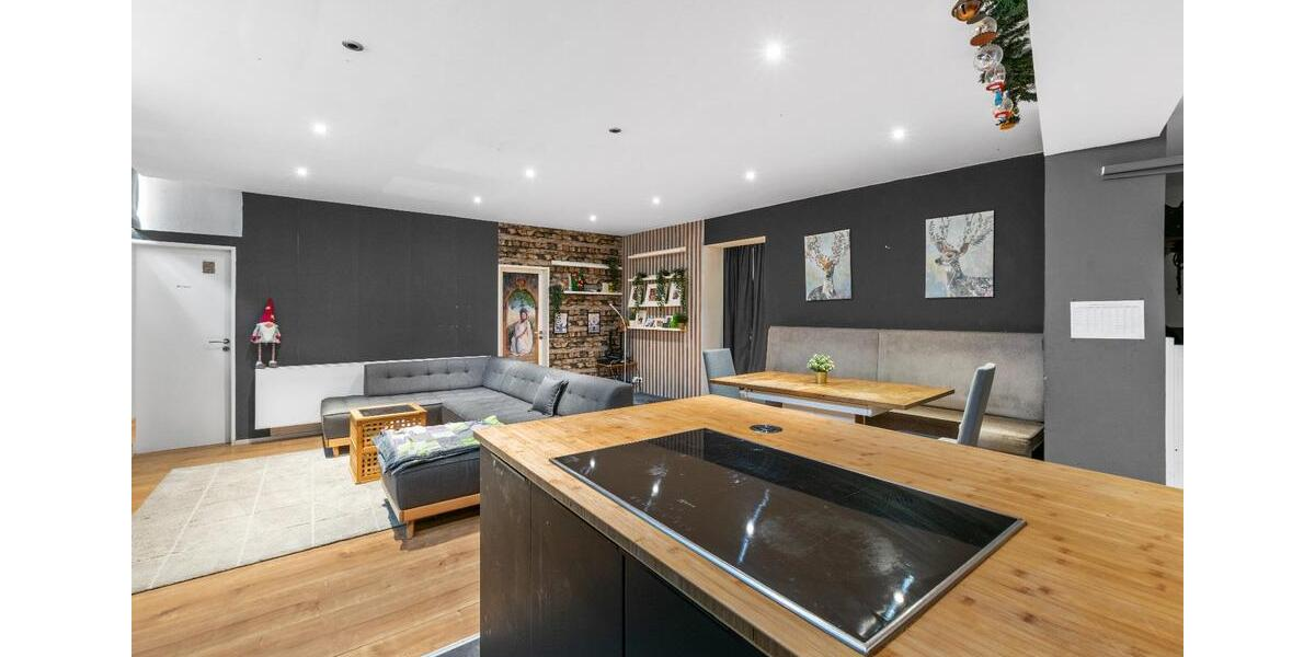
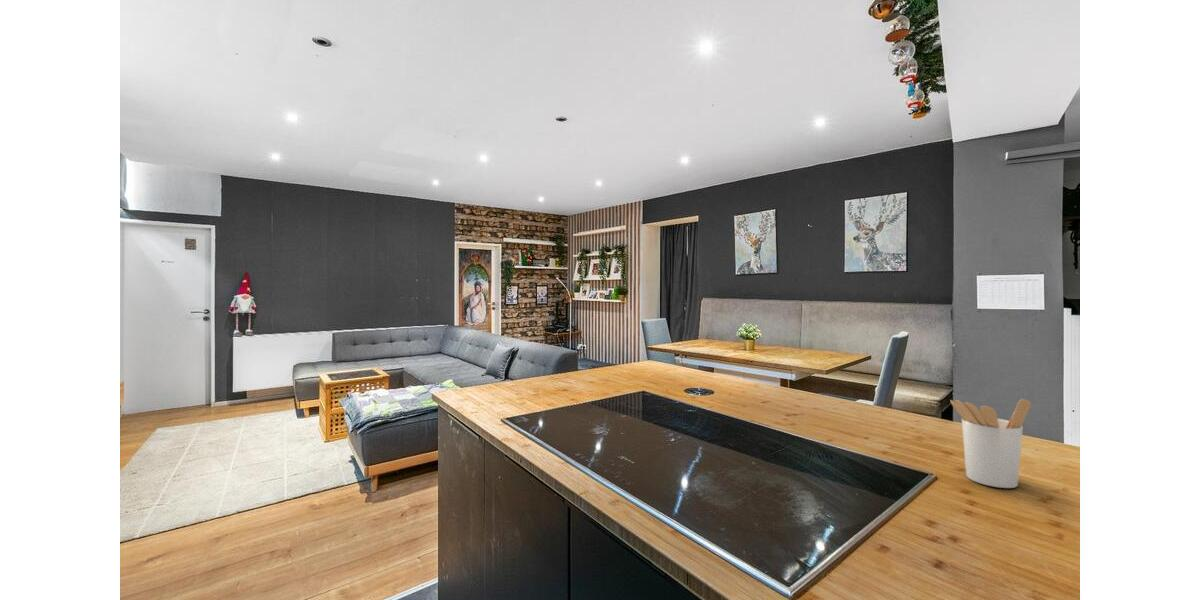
+ utensil holder (986, 439)
